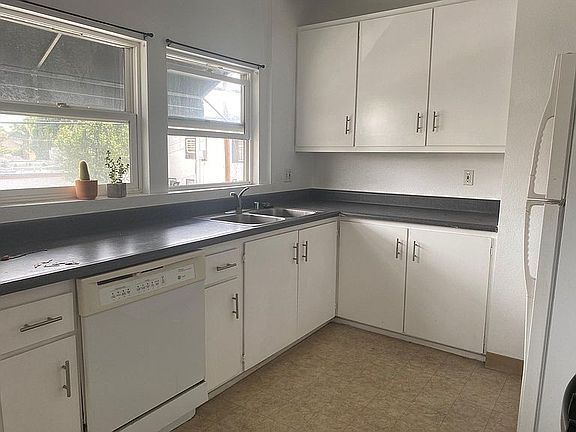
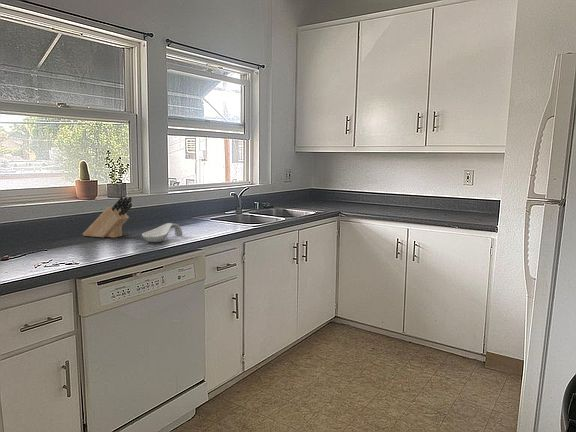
+ spoon rest (163, 232)
+ knife block (108, 216)
